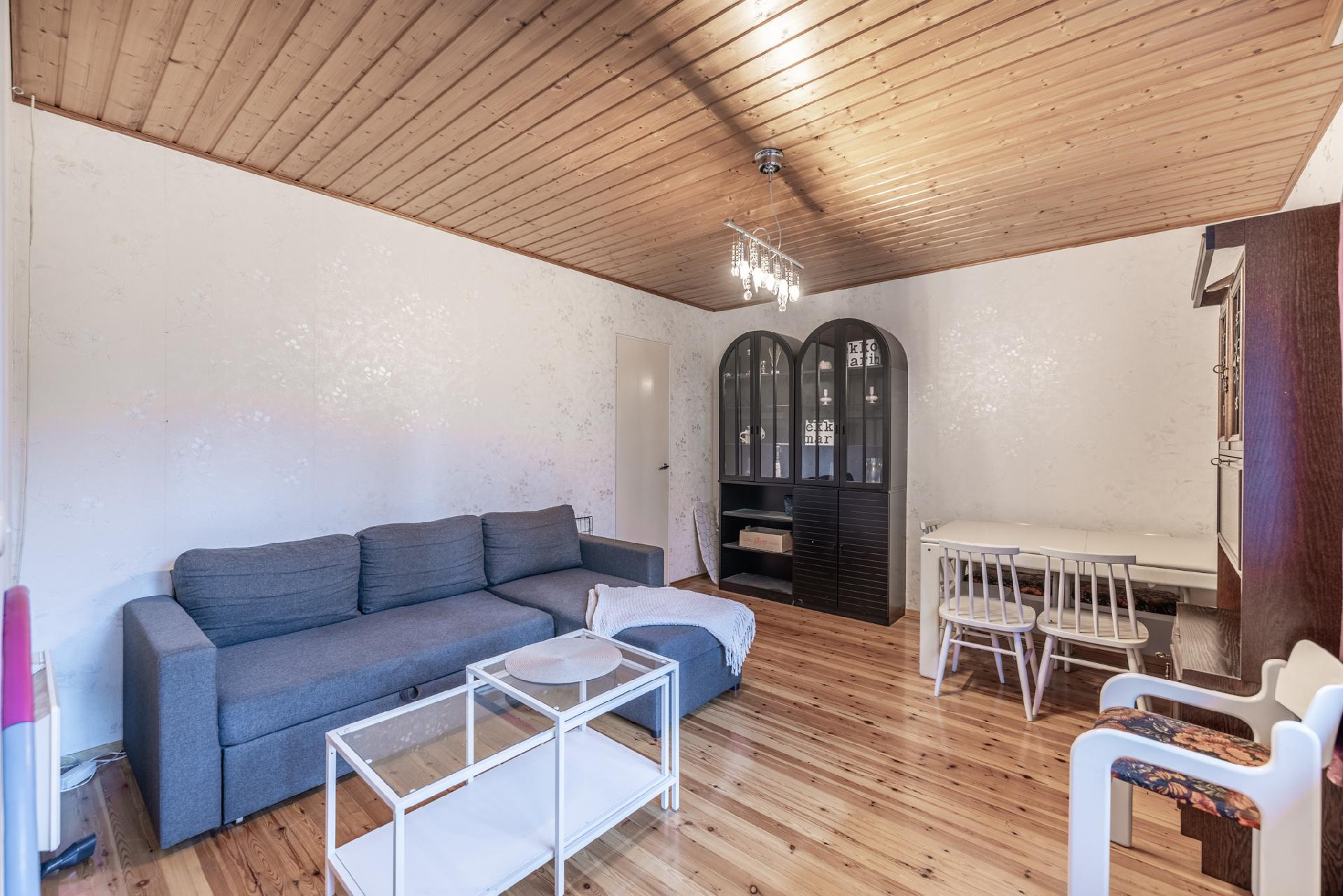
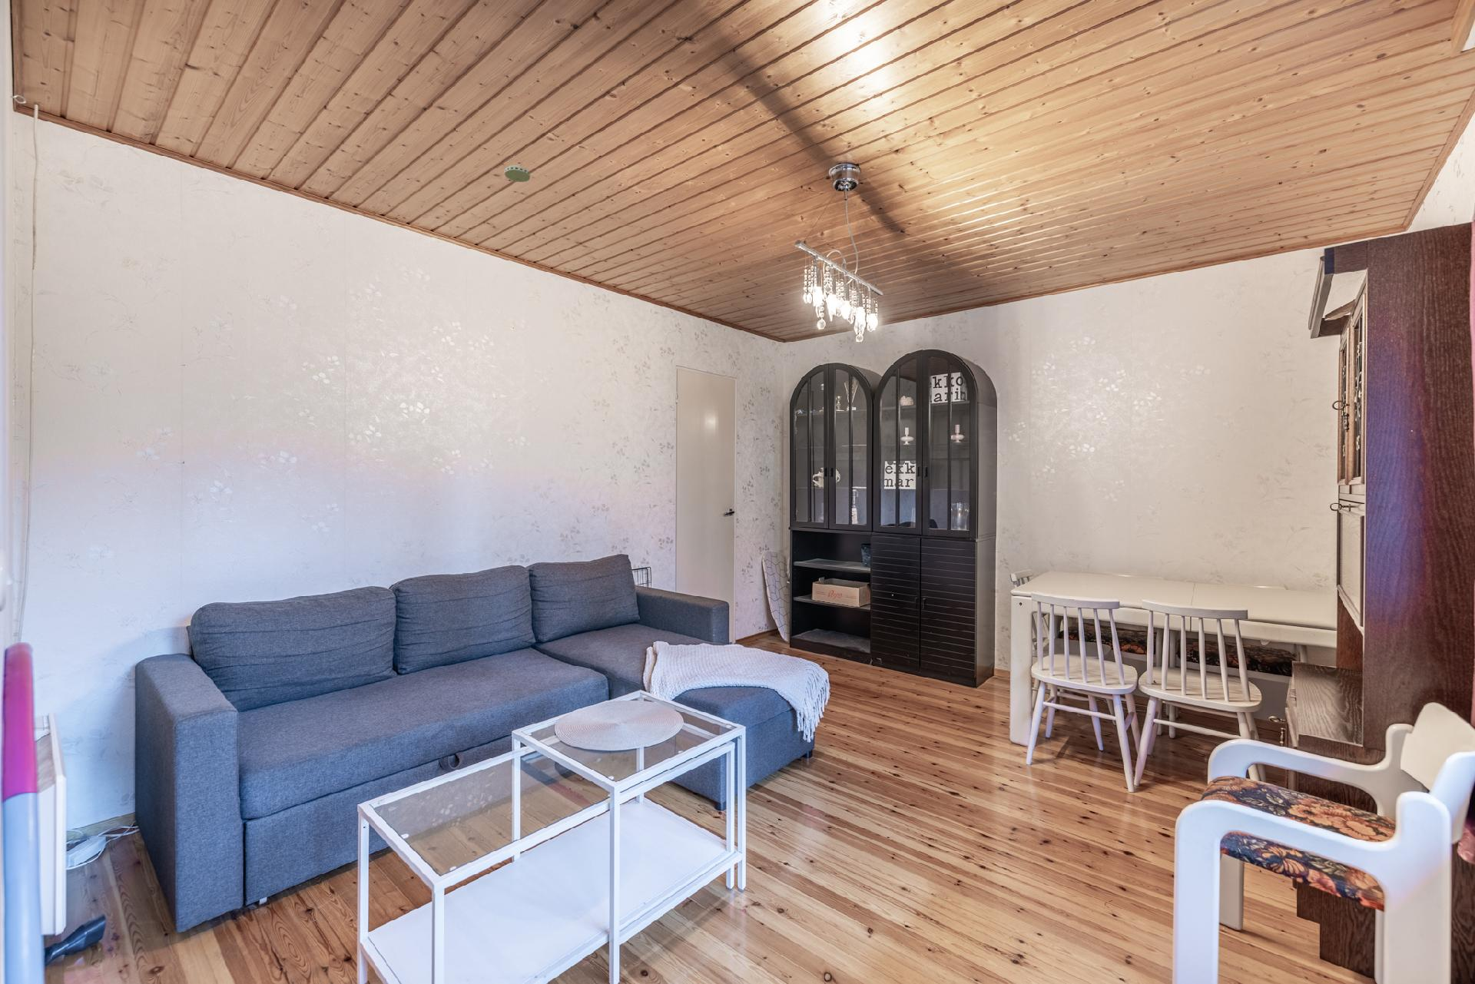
+ smoke detector (517, 172)
